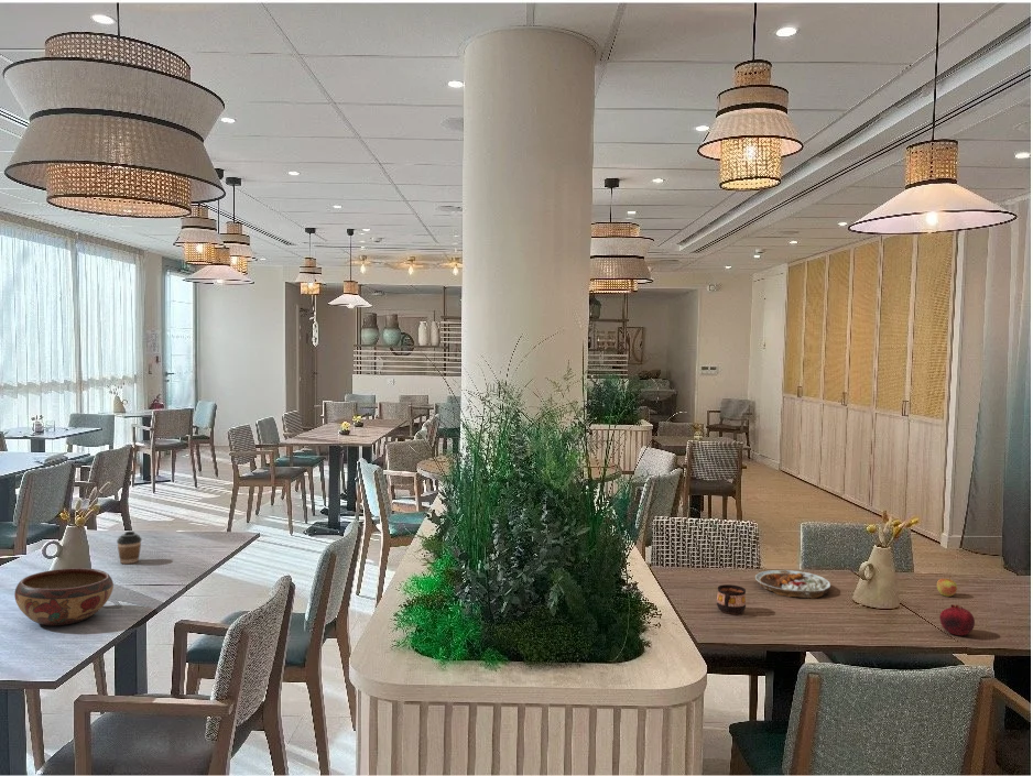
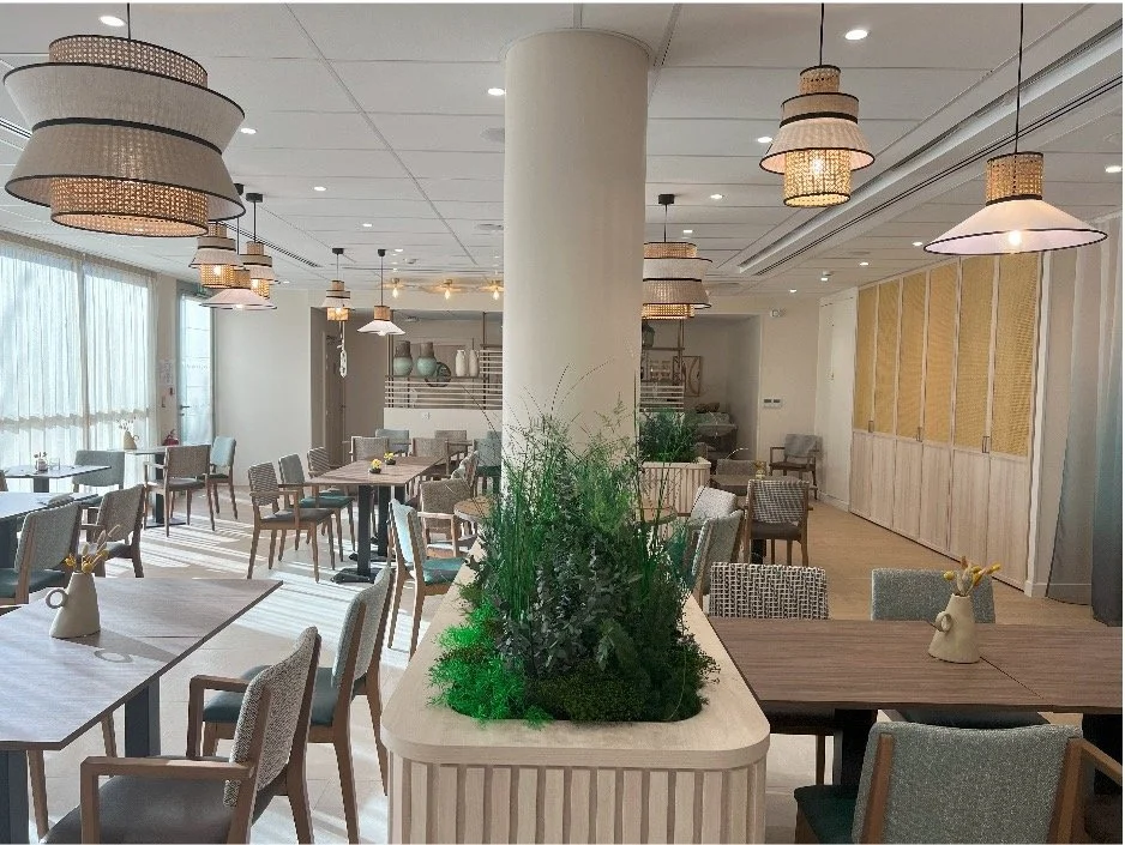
- apple (946, 584)
- coffee cup (129, 547)
- decorative bowl (65, 597)
- cup (729, 599)
- plate (792, 580)
- fruit (957, 619)
